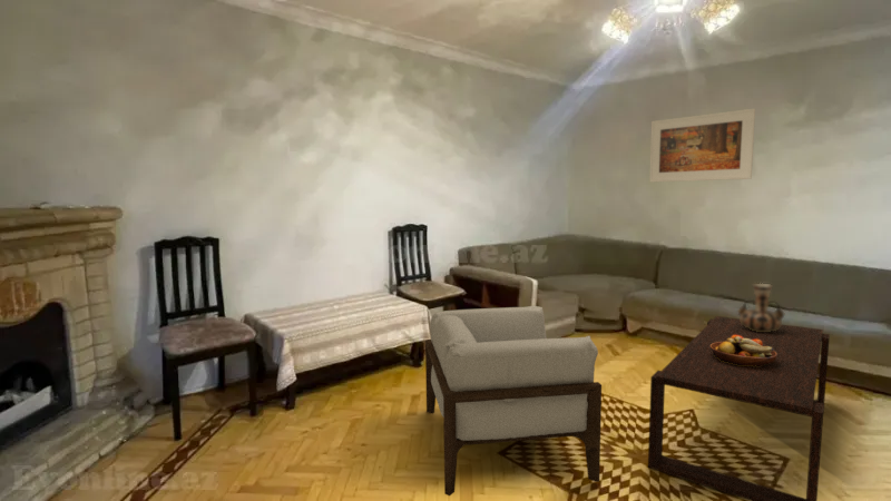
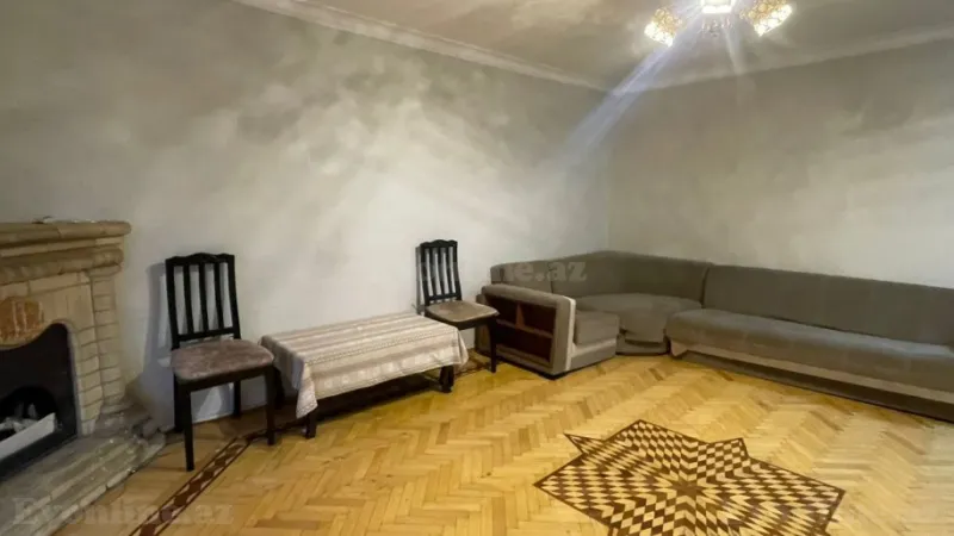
- armchair (501, 382)
- decorative vase (761, 306)
- coffee table (748, 391)
- fruit bowl (743, 346)
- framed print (698, 148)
